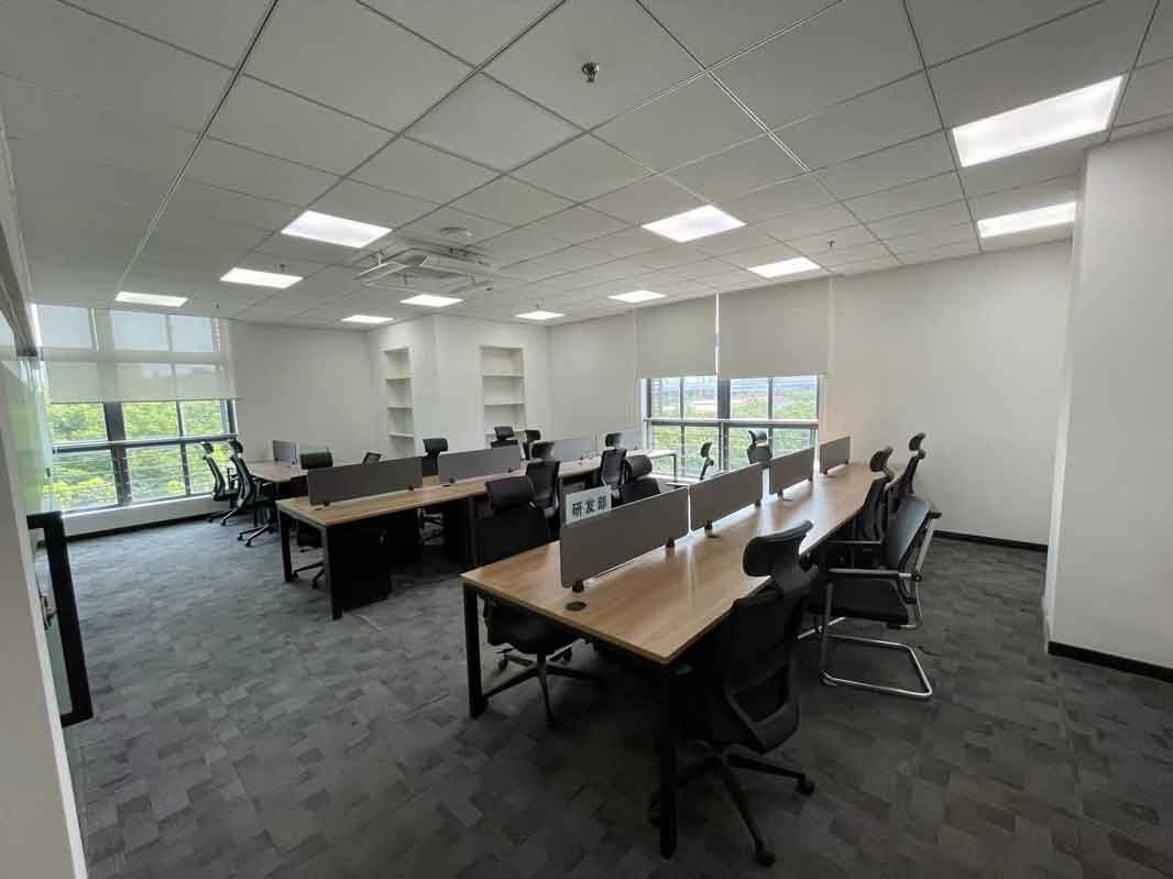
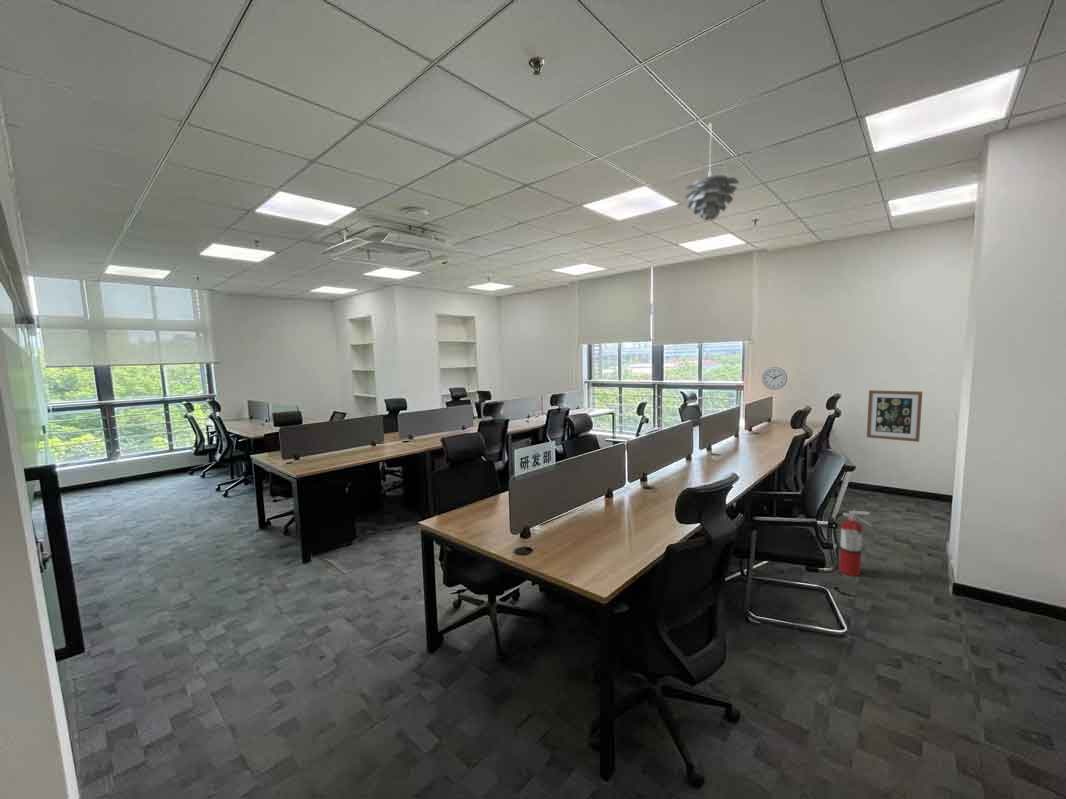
+ fire extinguisher (850, 539)
+ wall clock (774, 378)
+ pendant light (710, 171)
+ wall art (893, 415)
